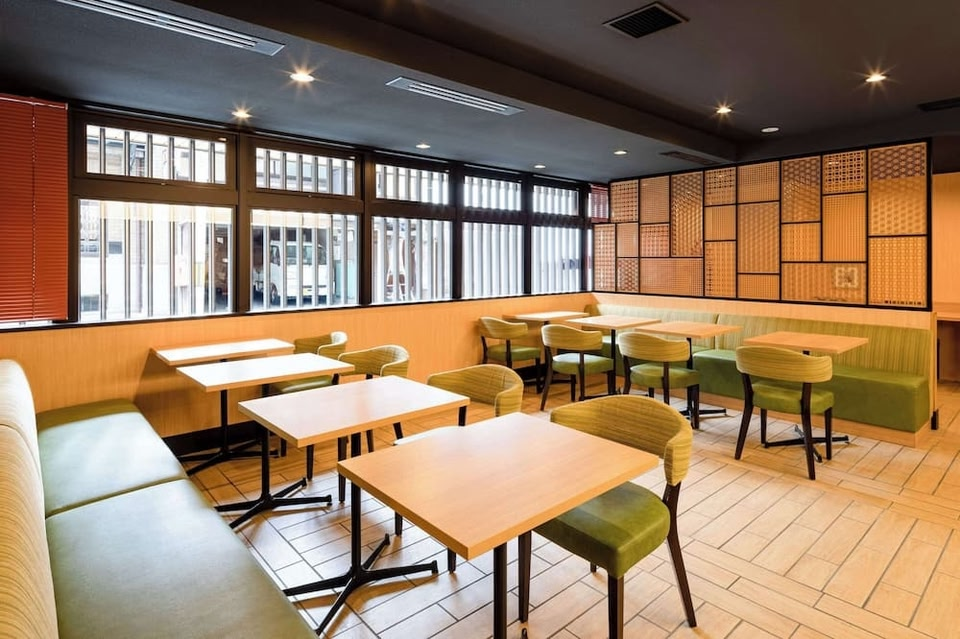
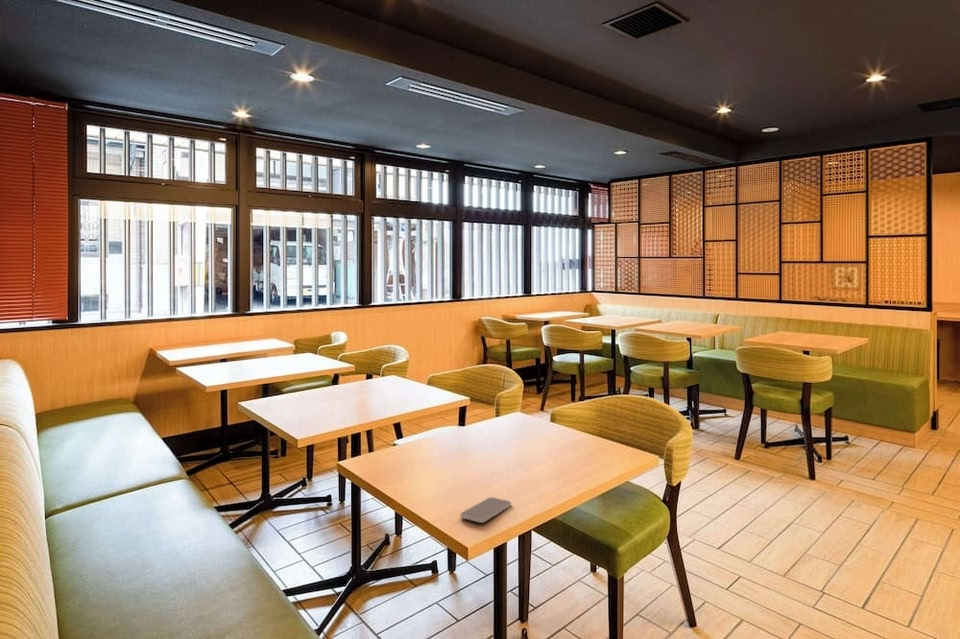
+ smartphone (486, 509)
